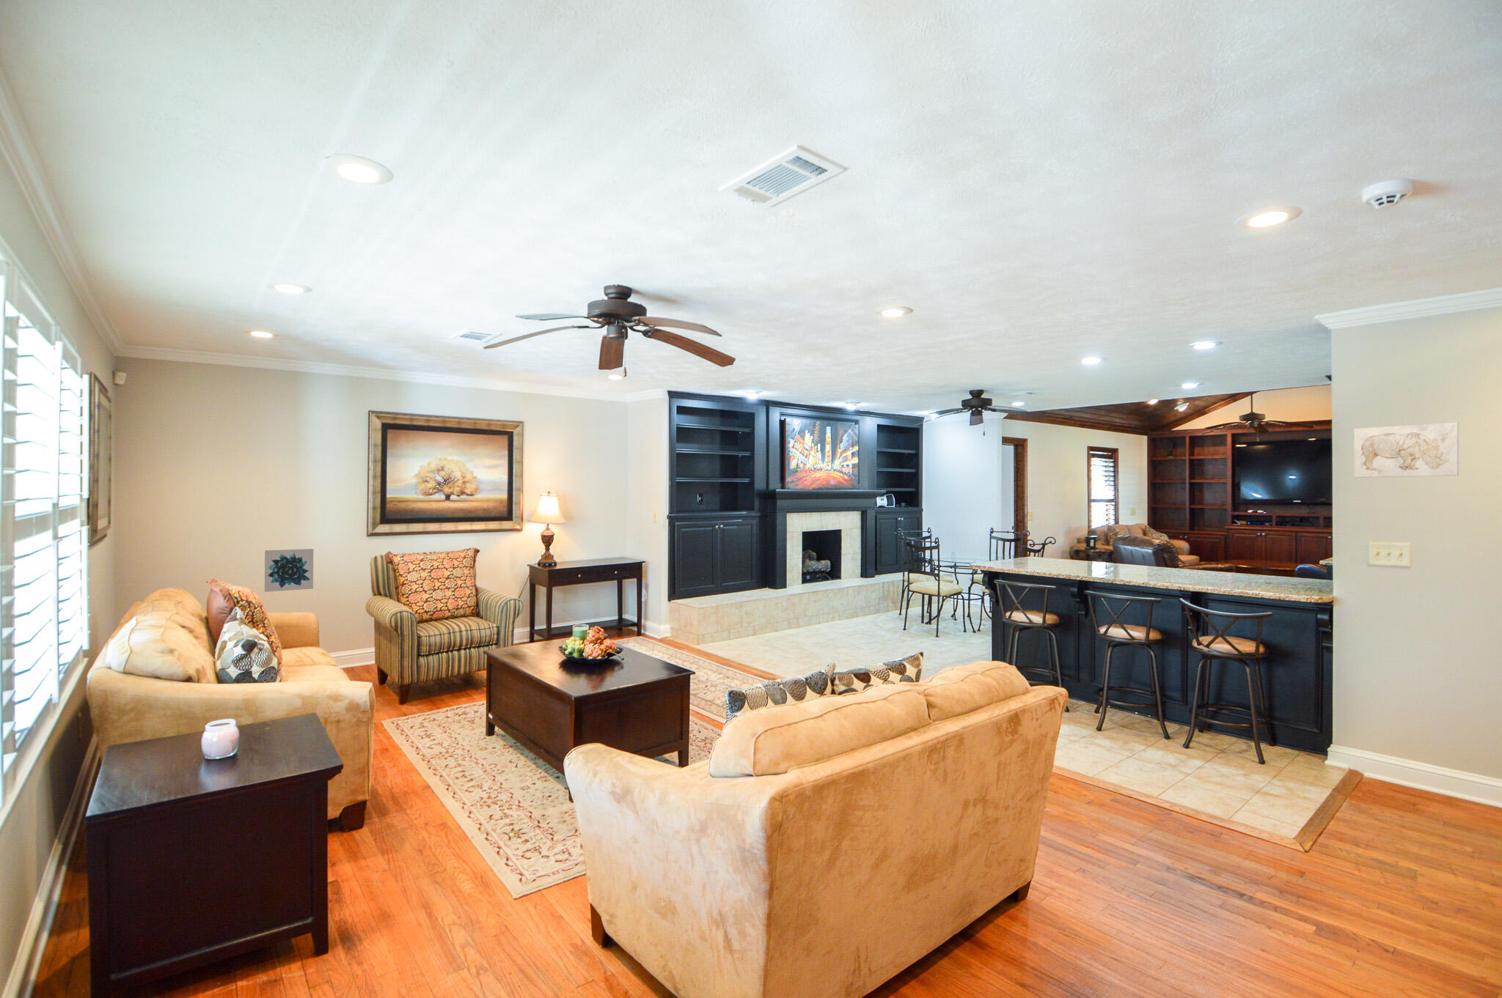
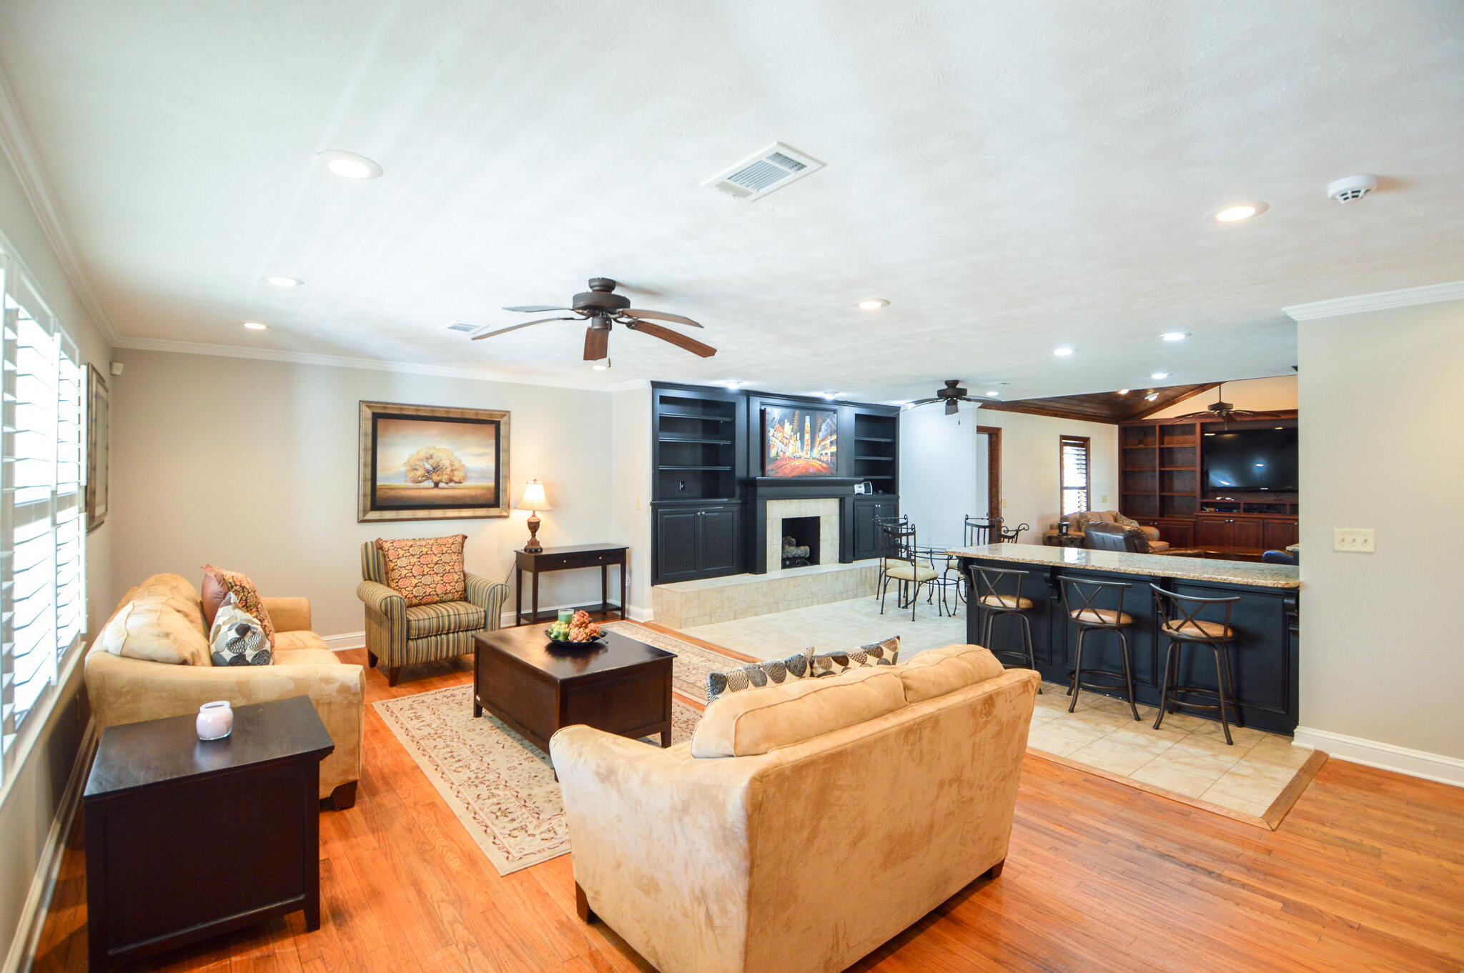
- wall art (289, 569)
- wall art (1404, 451)
